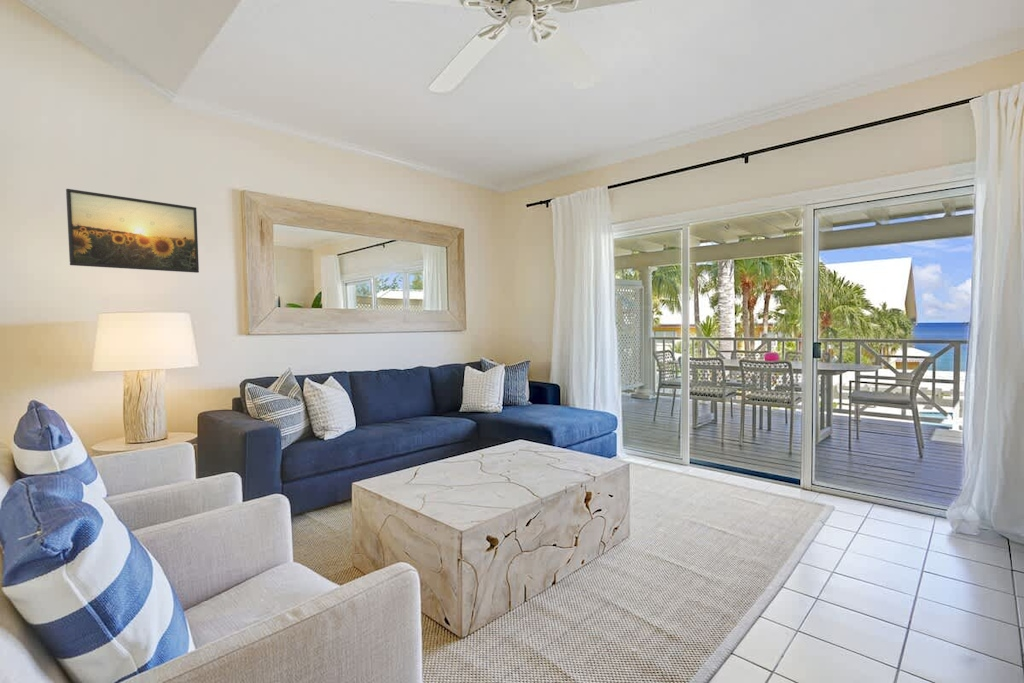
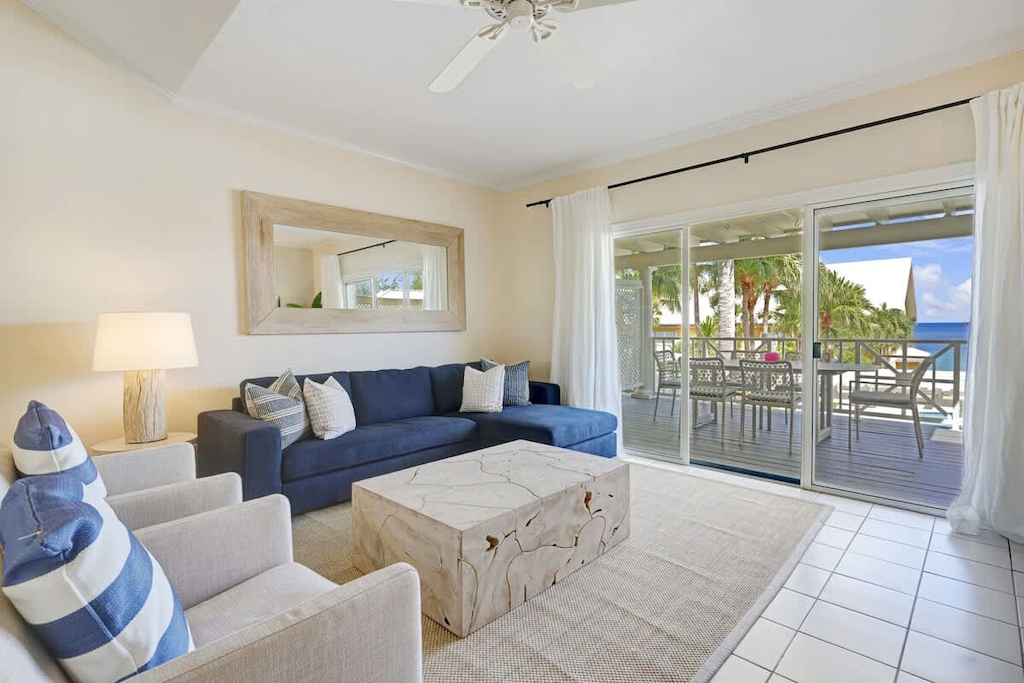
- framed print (137, 234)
